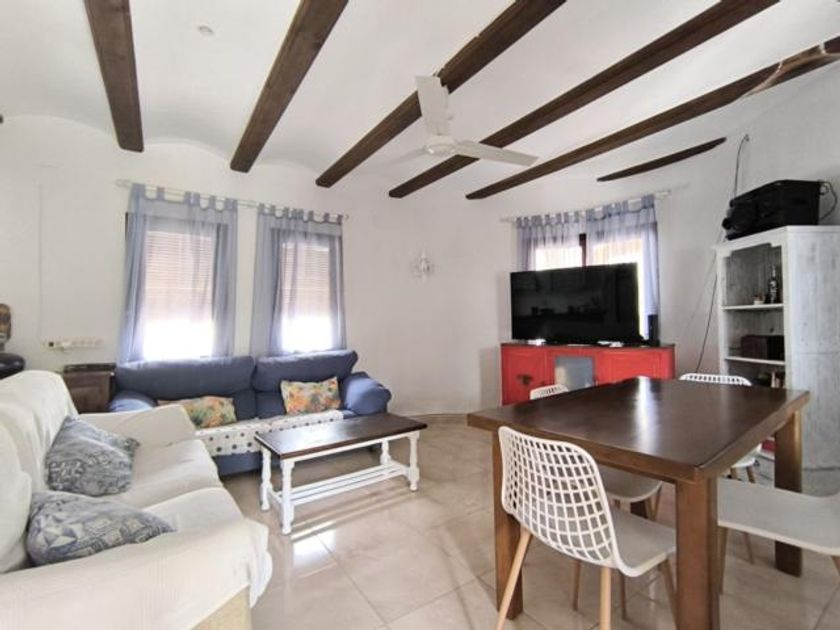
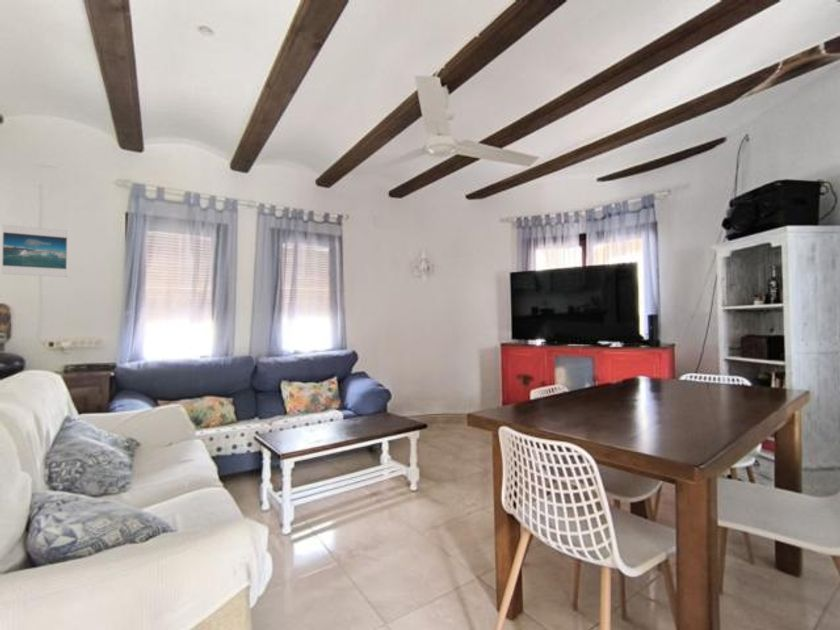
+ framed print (36, 251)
